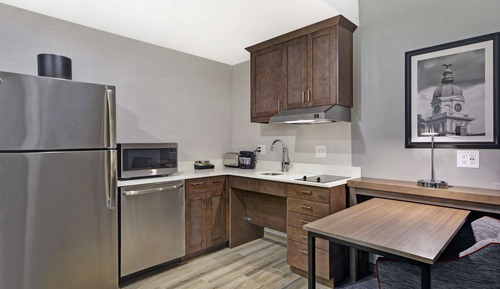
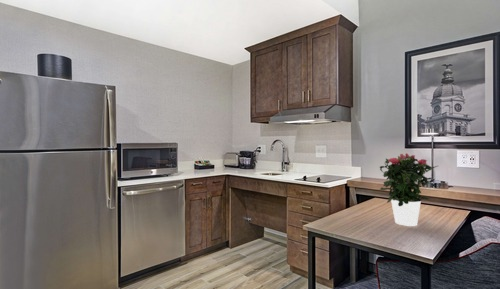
+ potted flower (405, 188)
